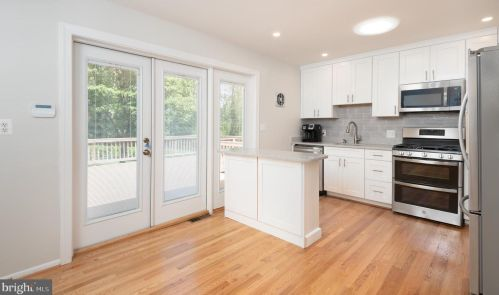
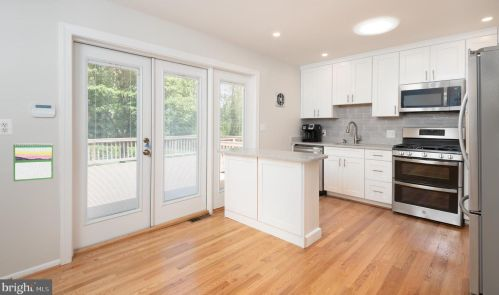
+ calendar (34, 161)
